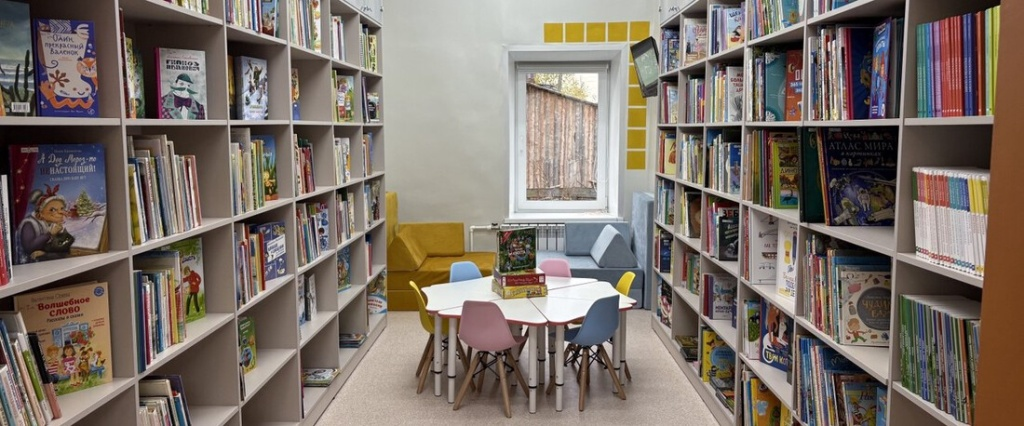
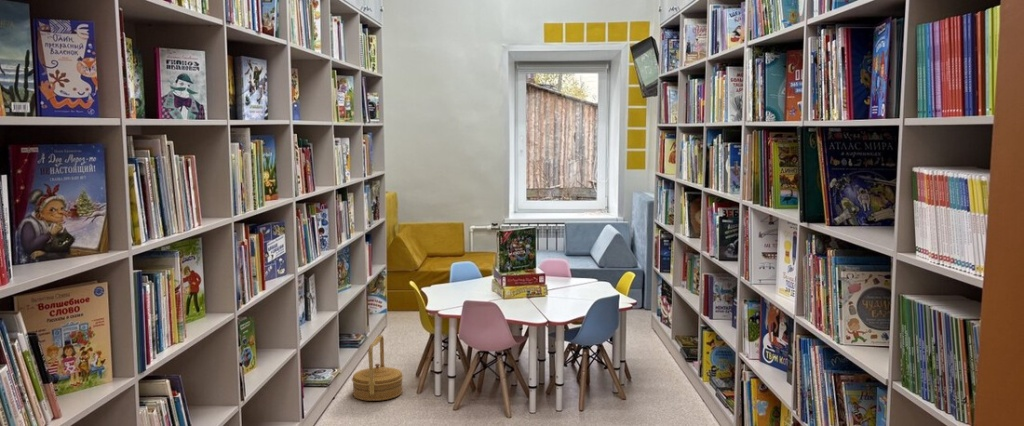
+ basket (377, 366)
